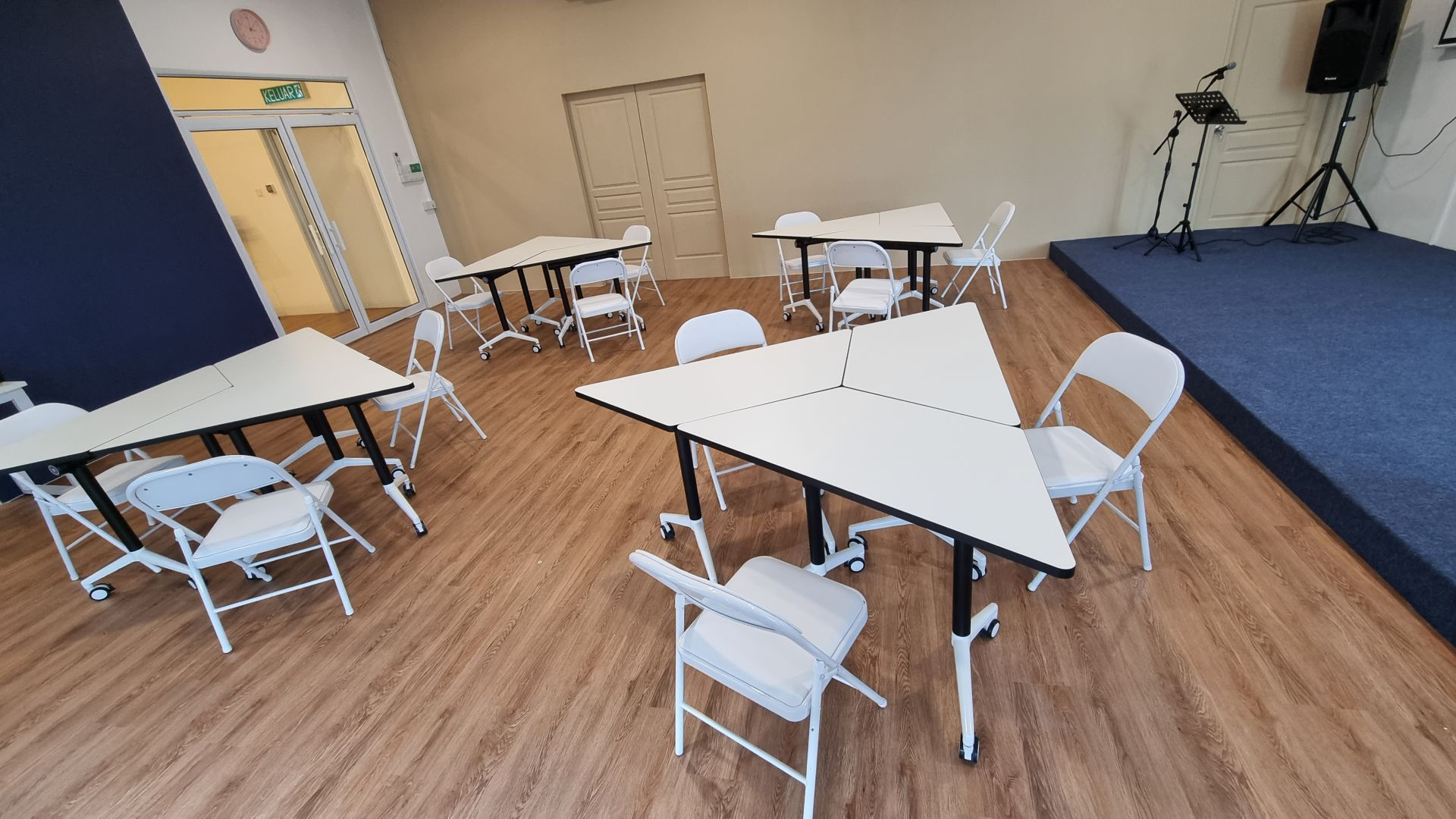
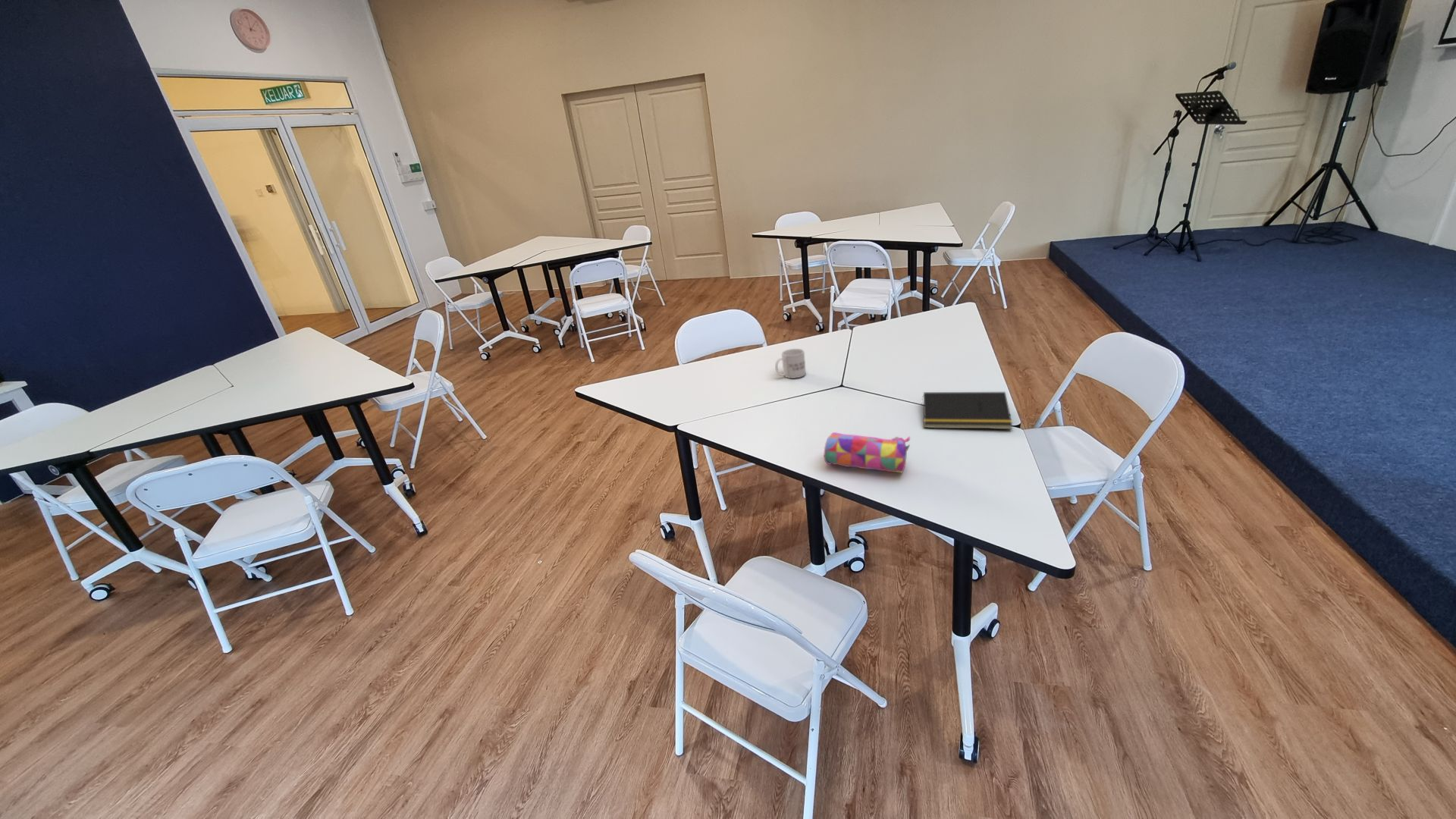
+ notepad (965, 410)
+ pencil case (866, 450)
+ mug (789, 364)
